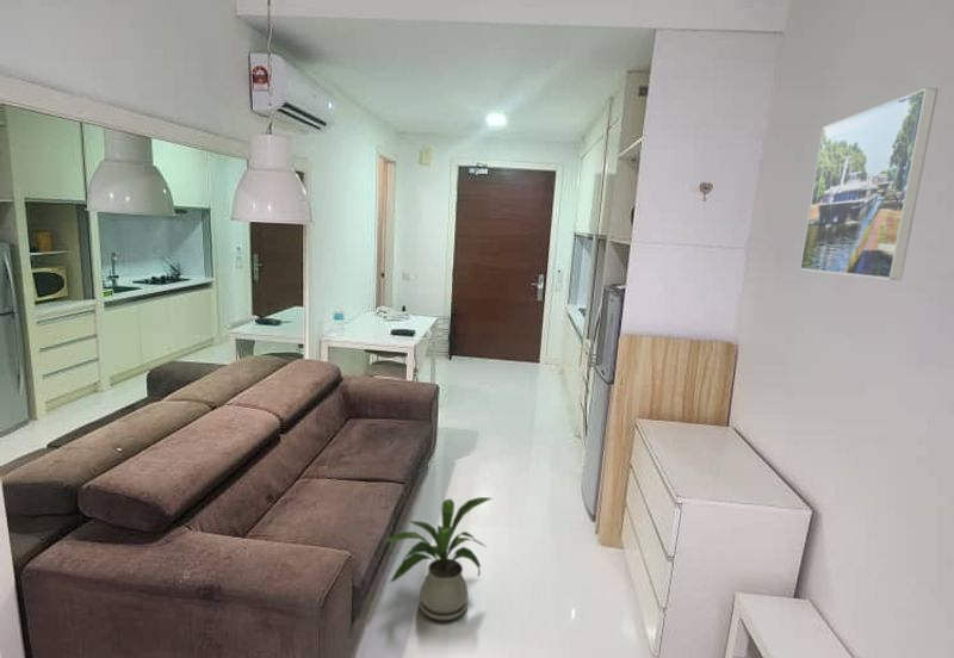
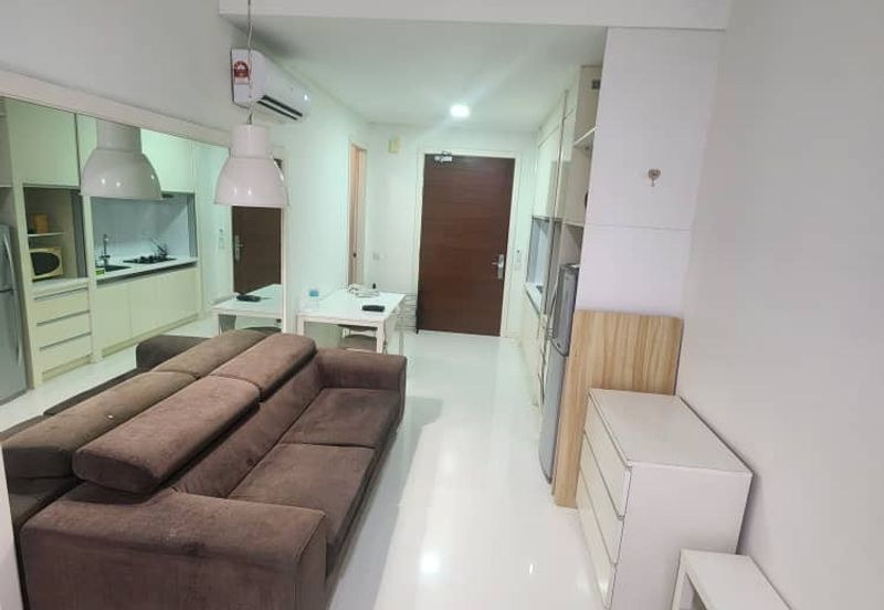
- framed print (856, 194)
- house plant (435, 552)
